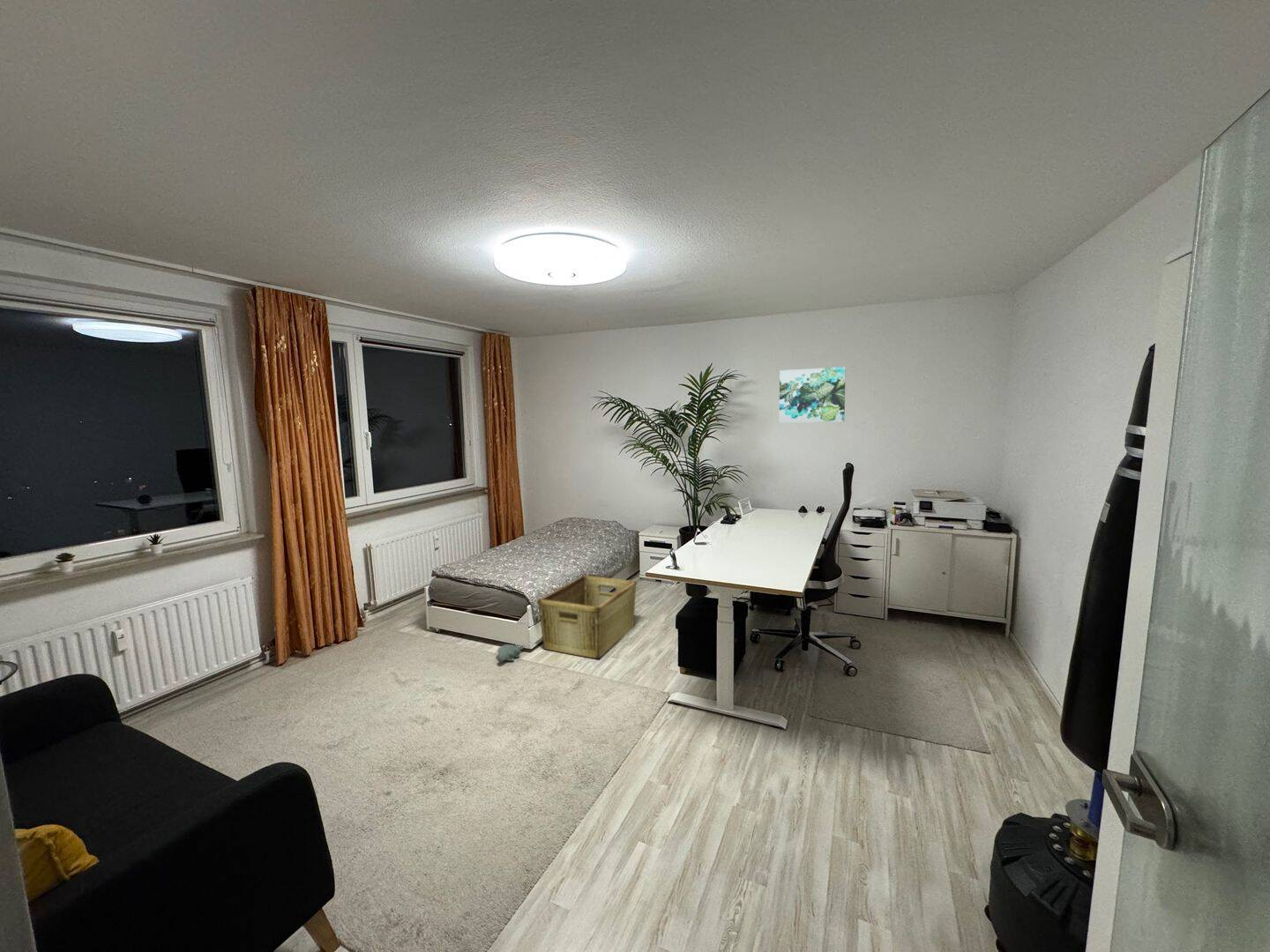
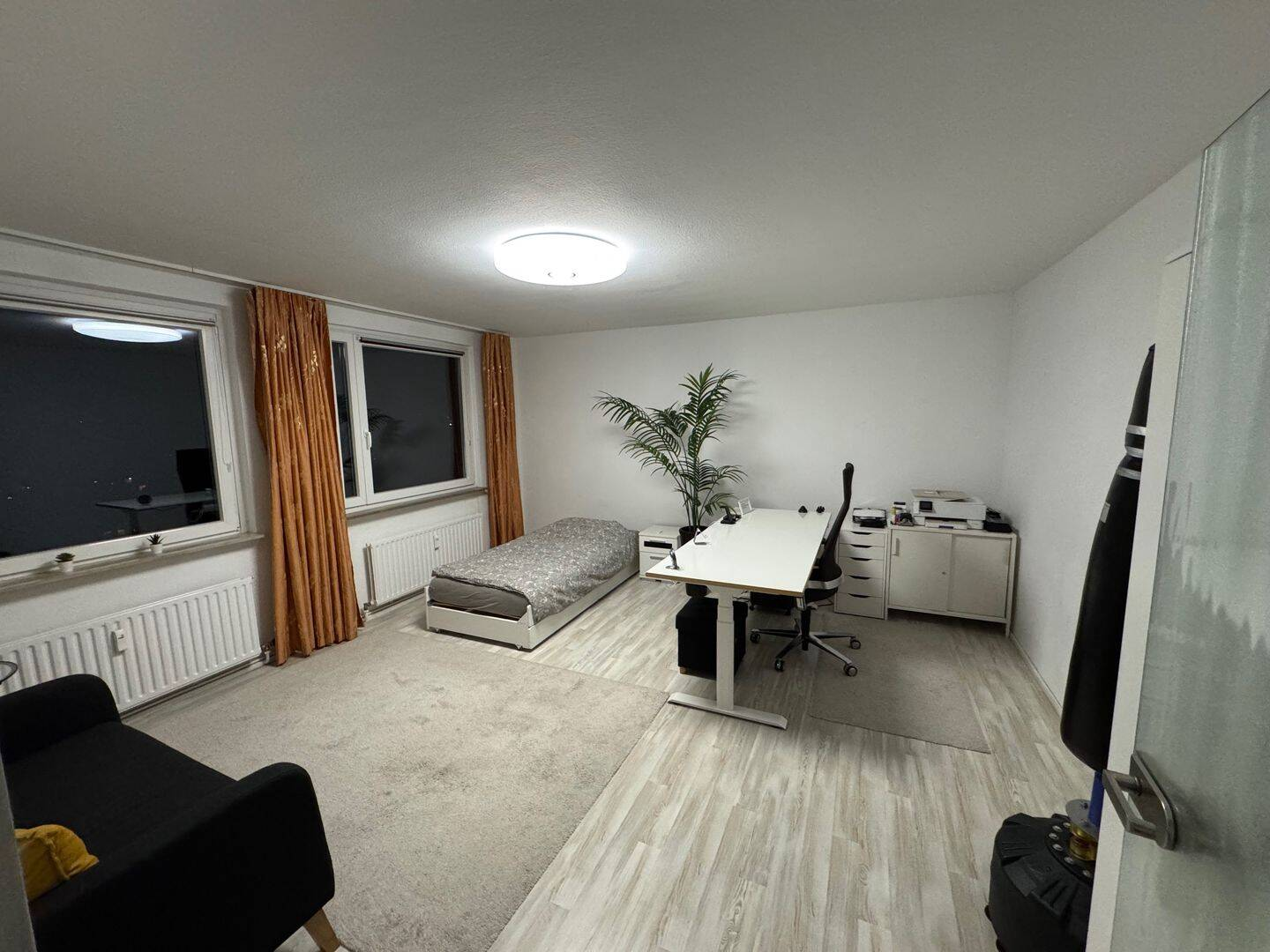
- hamper (590, 614)
- wall art (811, 396)
- plush toy (508, 651)
